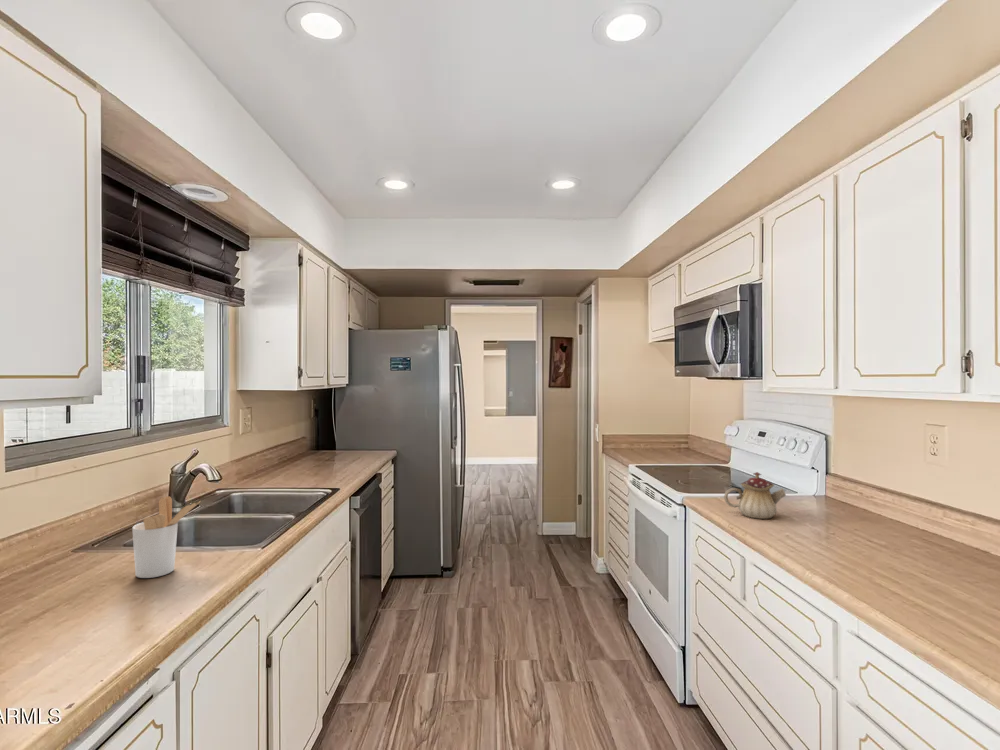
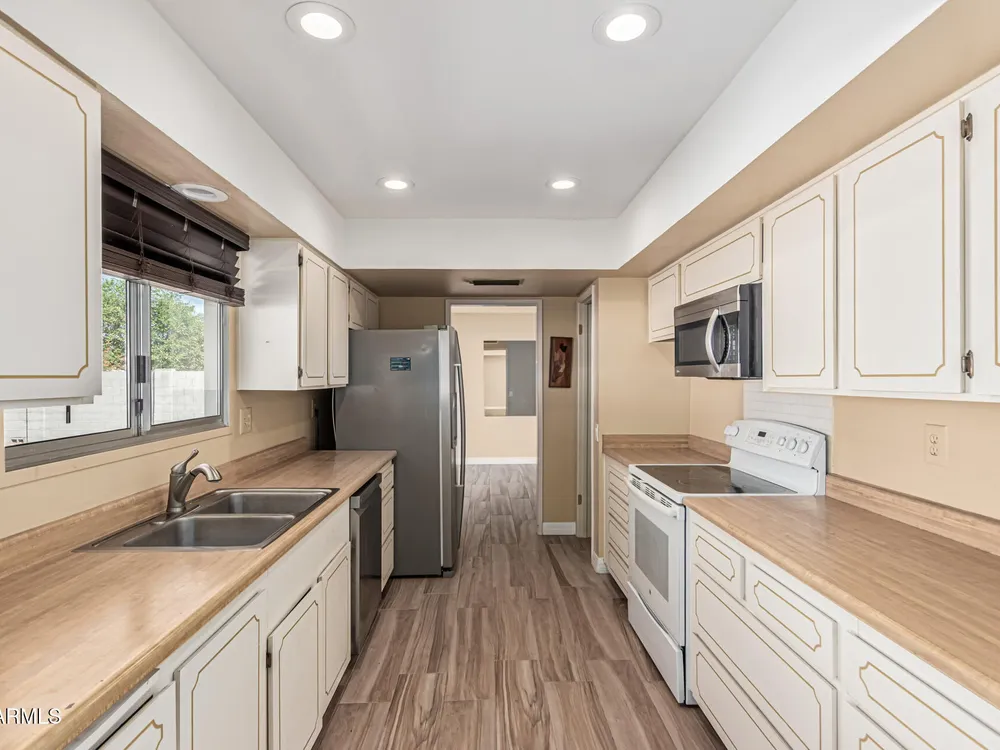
- utensil holder (166, 536)
- teapot (754, 493)
